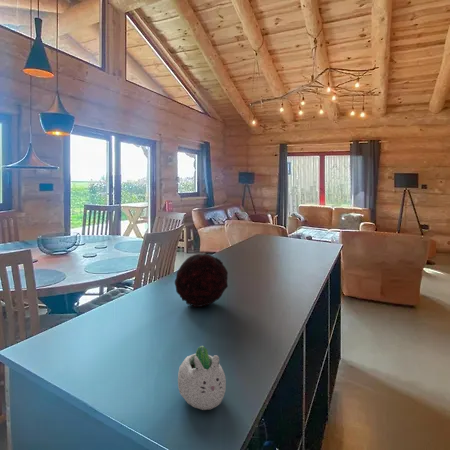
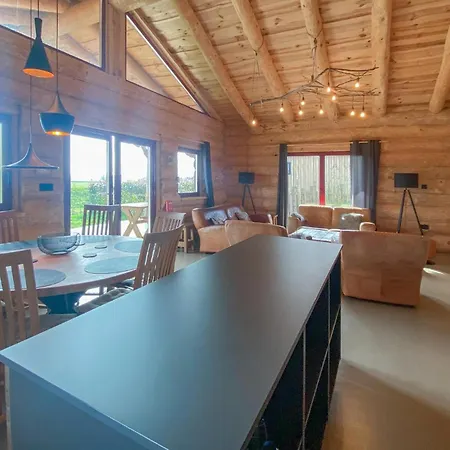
- succulent planter (202, 373)
- decorative orb (201, 279)
